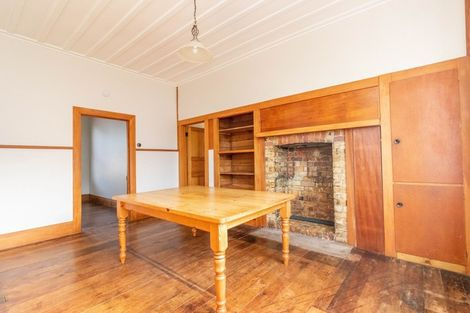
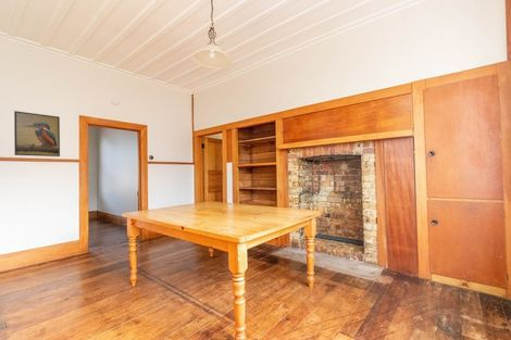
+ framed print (38, 135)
